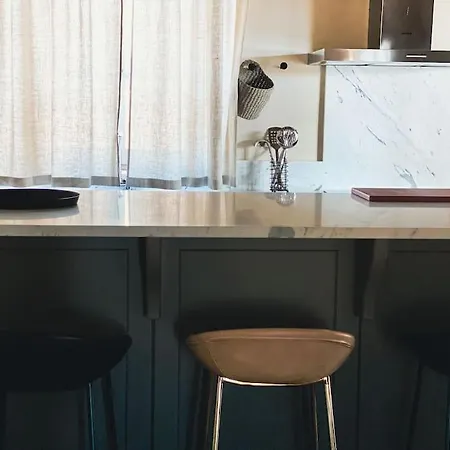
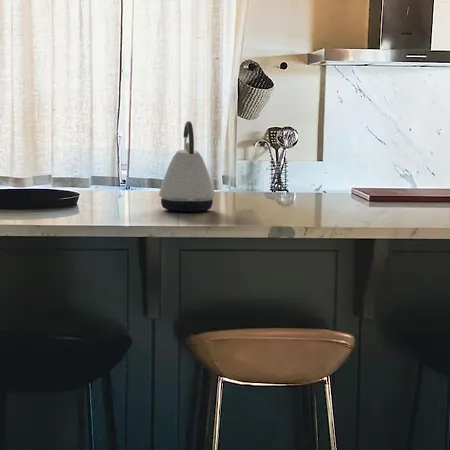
+ kettle (187, 165)
